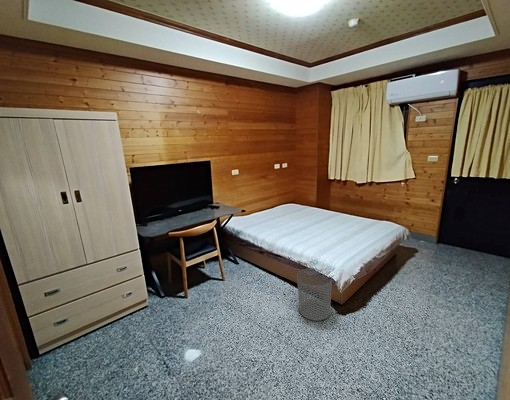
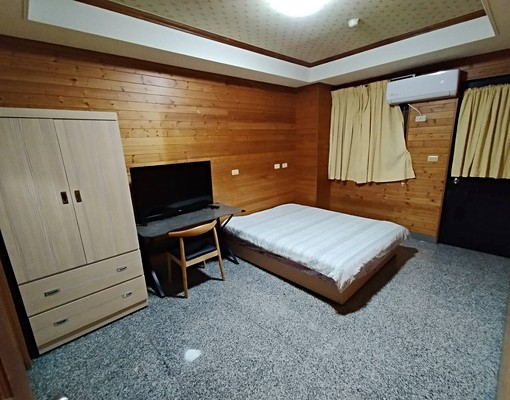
- waste bin (314, 294)
